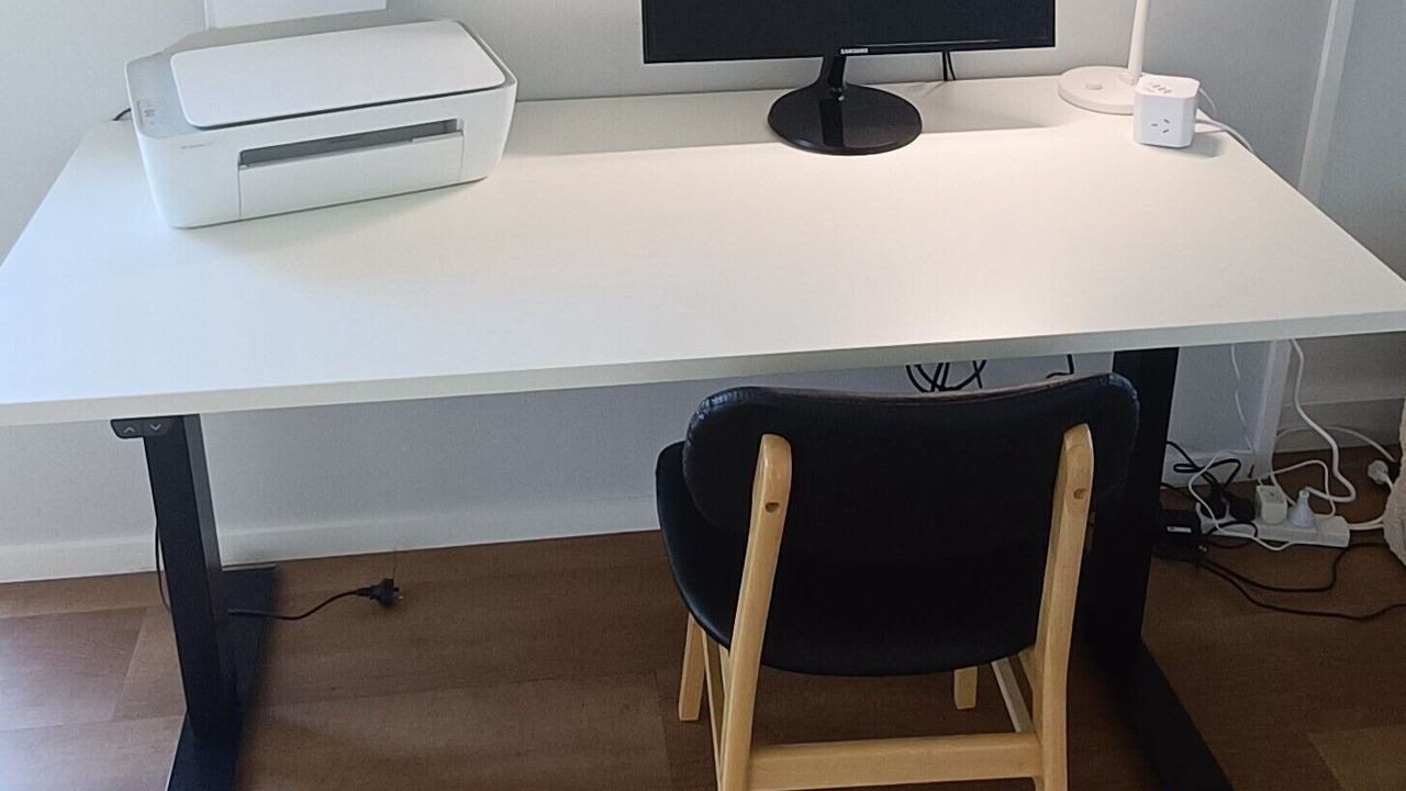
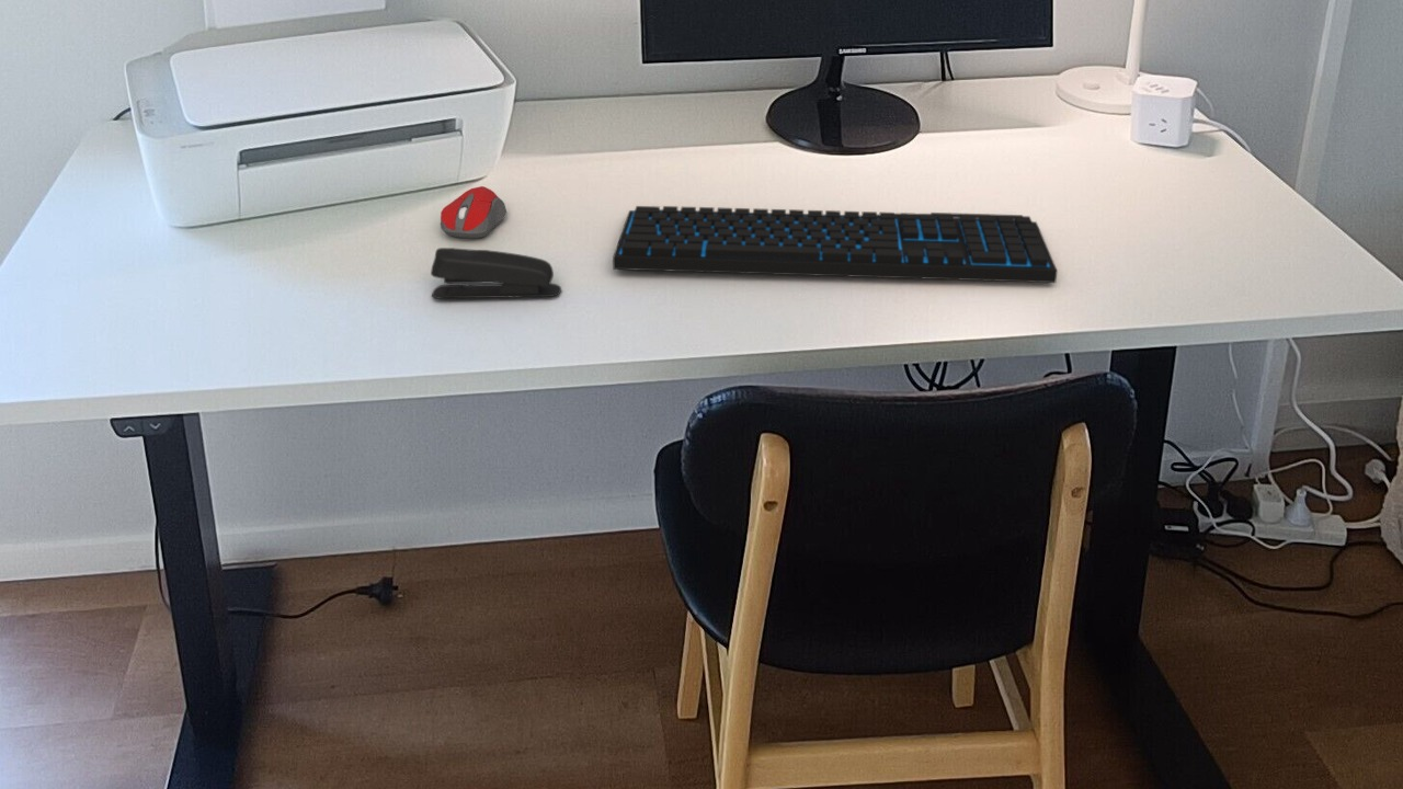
+ computer mouse (474, 209)
+ keyboard (831, 236)
+ stapler (495, 271)
